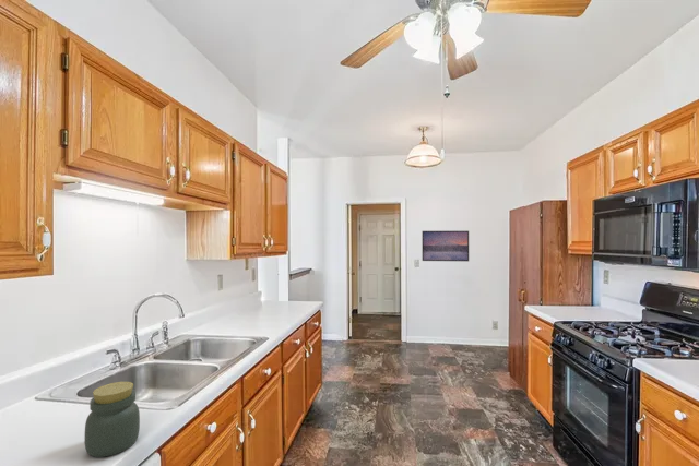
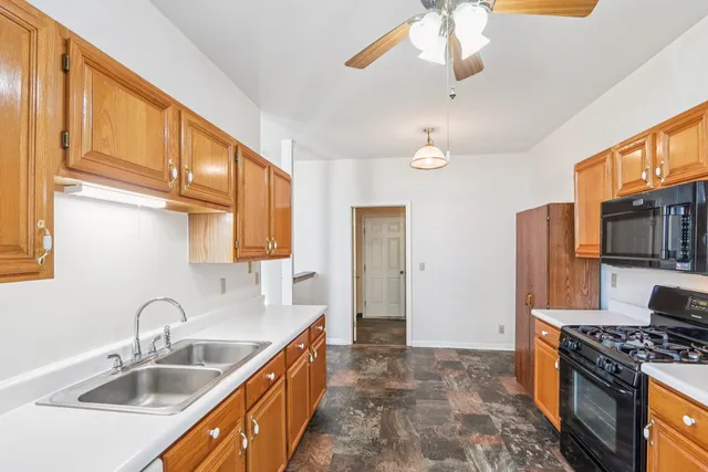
- jar (112, 416)
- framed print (445, 246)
